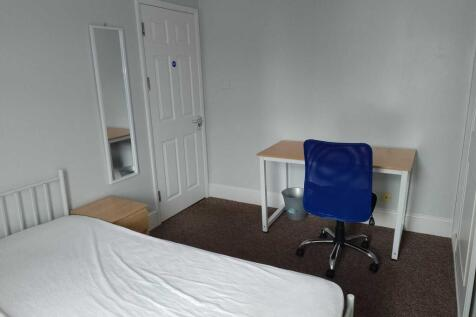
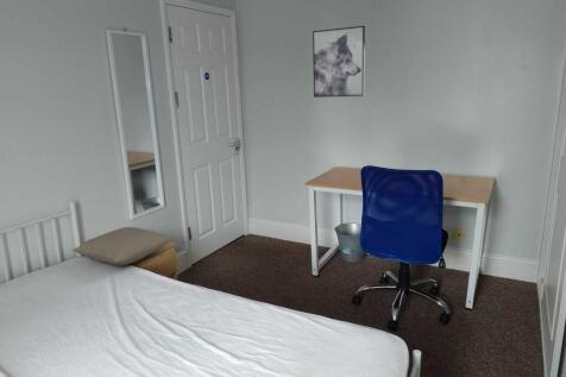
+ wall art (338, 63)
+ pillow (122, 245)
